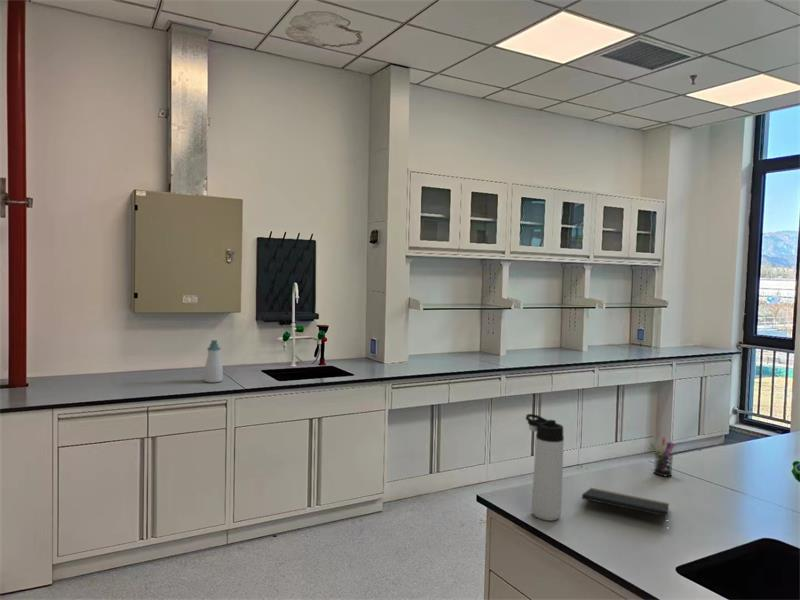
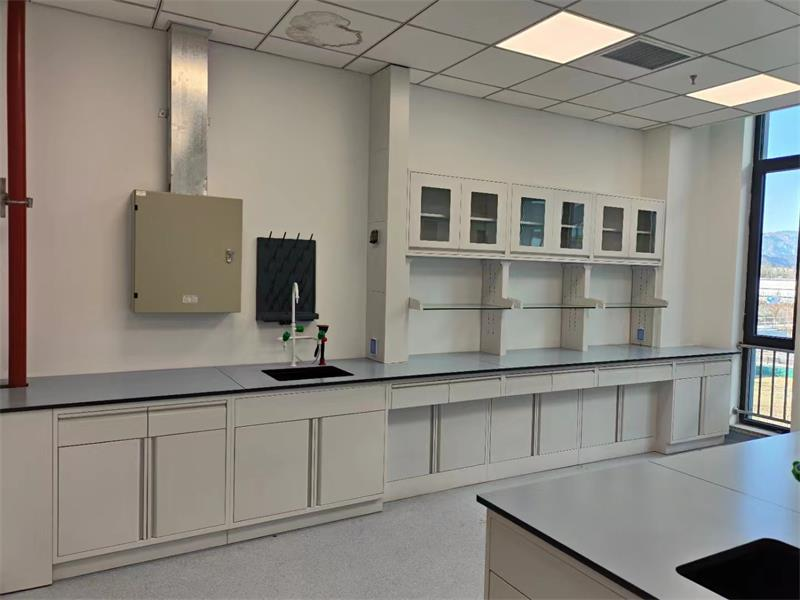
- pen holder (661, 456)
- soap bottle (213, 360)
- notepad (625, 501)
- thermos bottle (542, 466)
